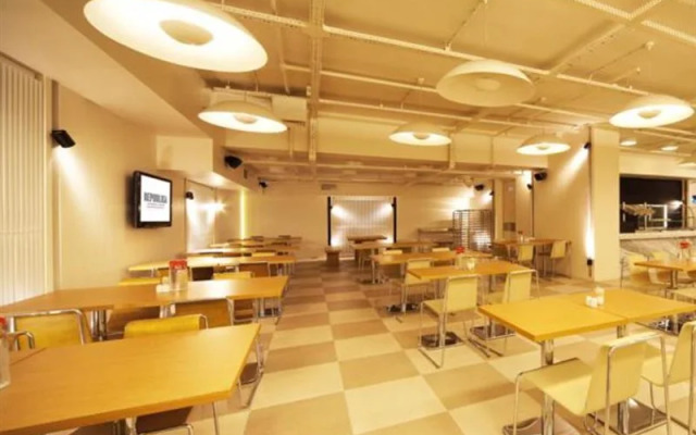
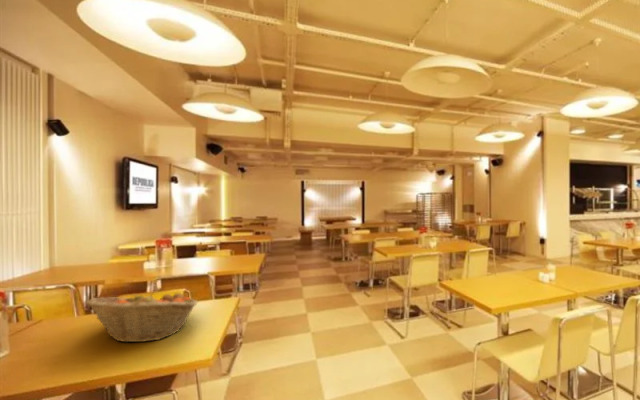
+ fruit basket (145, 309)
